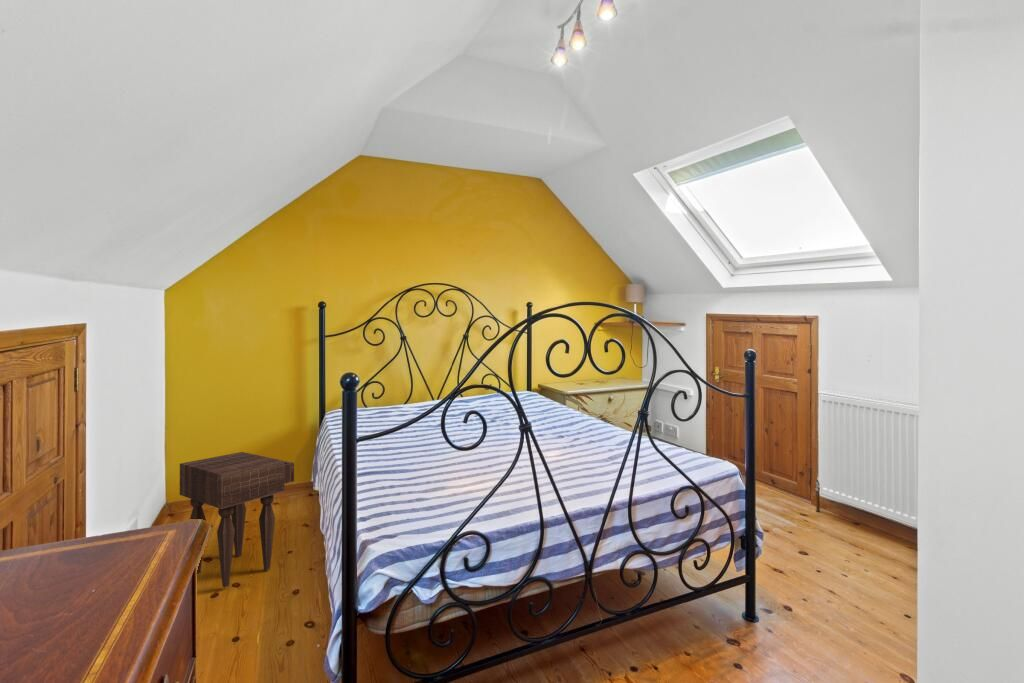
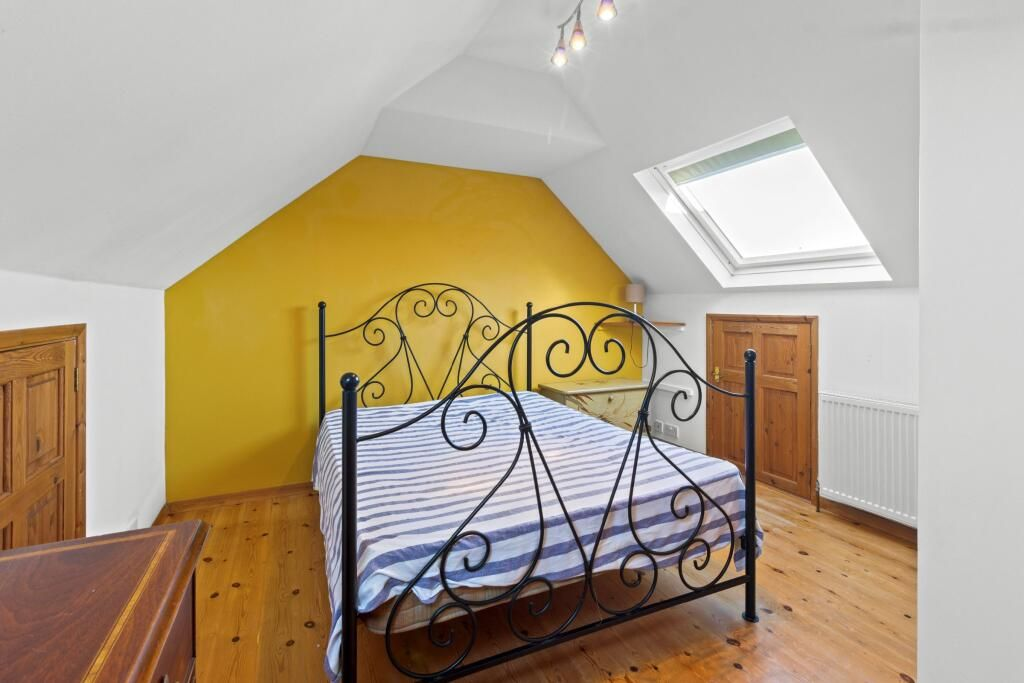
- nightstand (245, 512)
